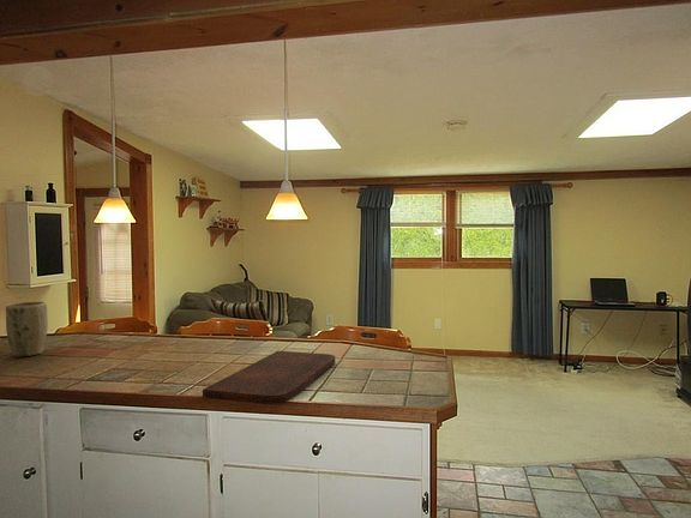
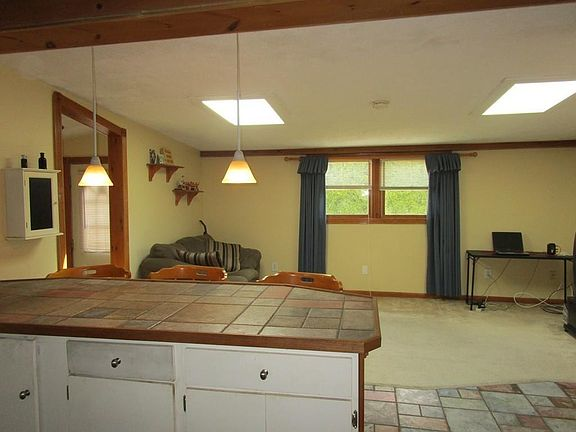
- cutting board (280, 373)
- plant pot (26, 329)
